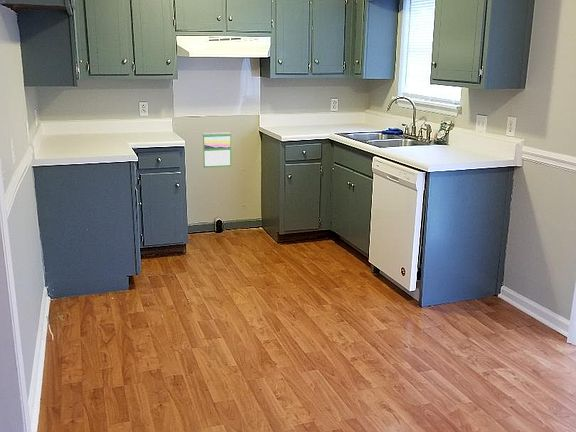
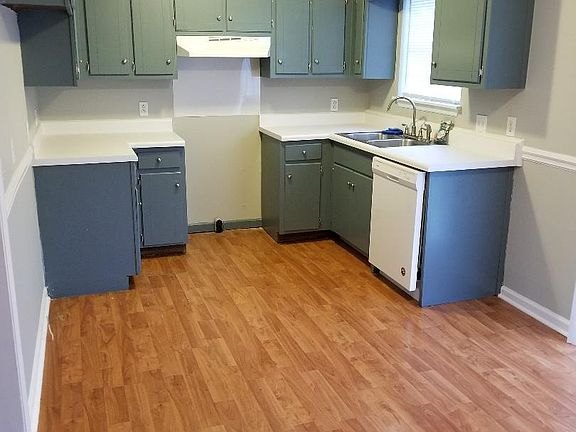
- calendar (217, 149)
